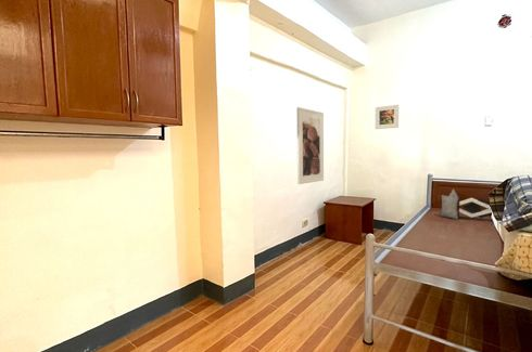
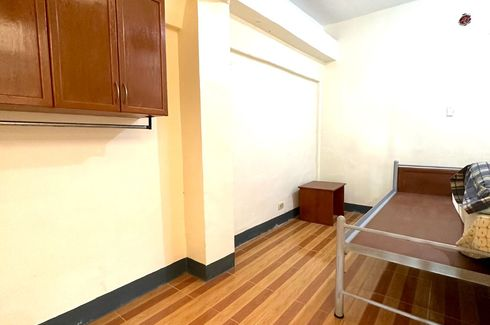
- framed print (311, 146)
- pillow (469, 204)
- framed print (387, 117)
